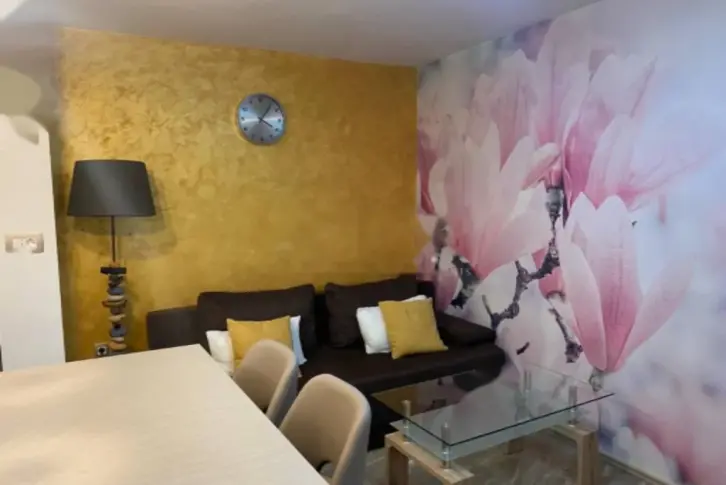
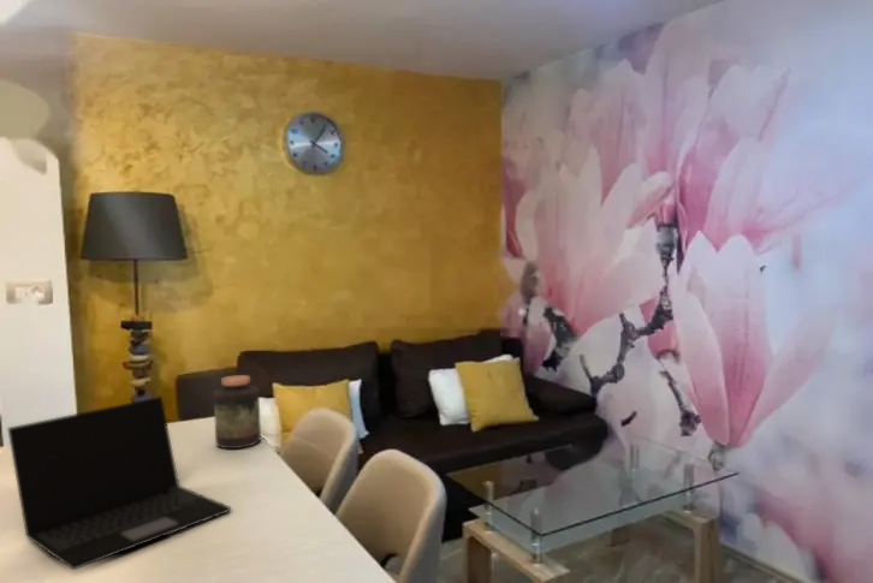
+ jar (237, 410)
+ laptop (123, 470)
